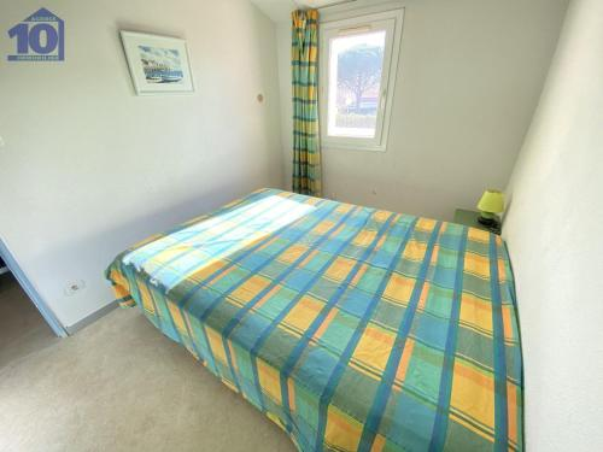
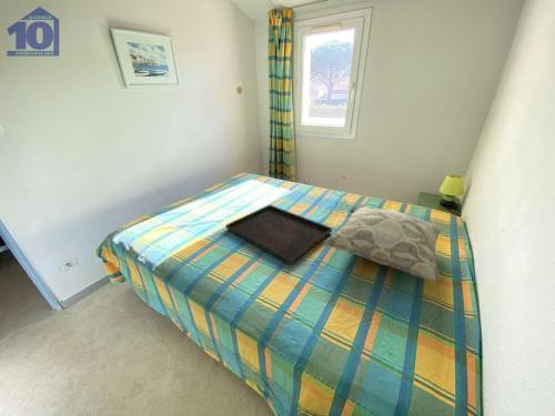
+ decorative pillow (385, 234)
+ serving tray (278, 229)
